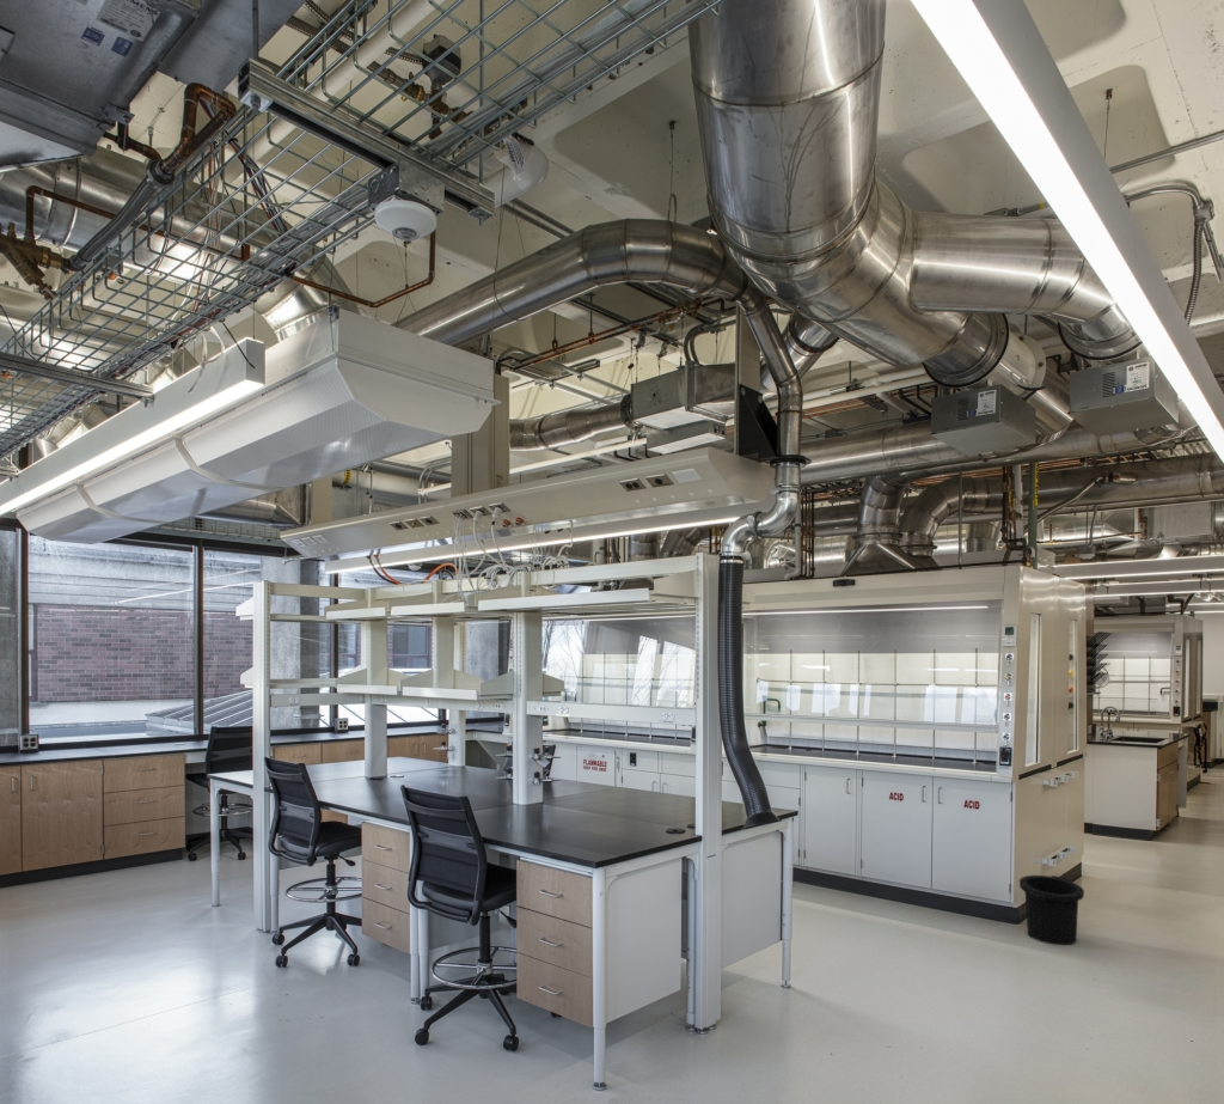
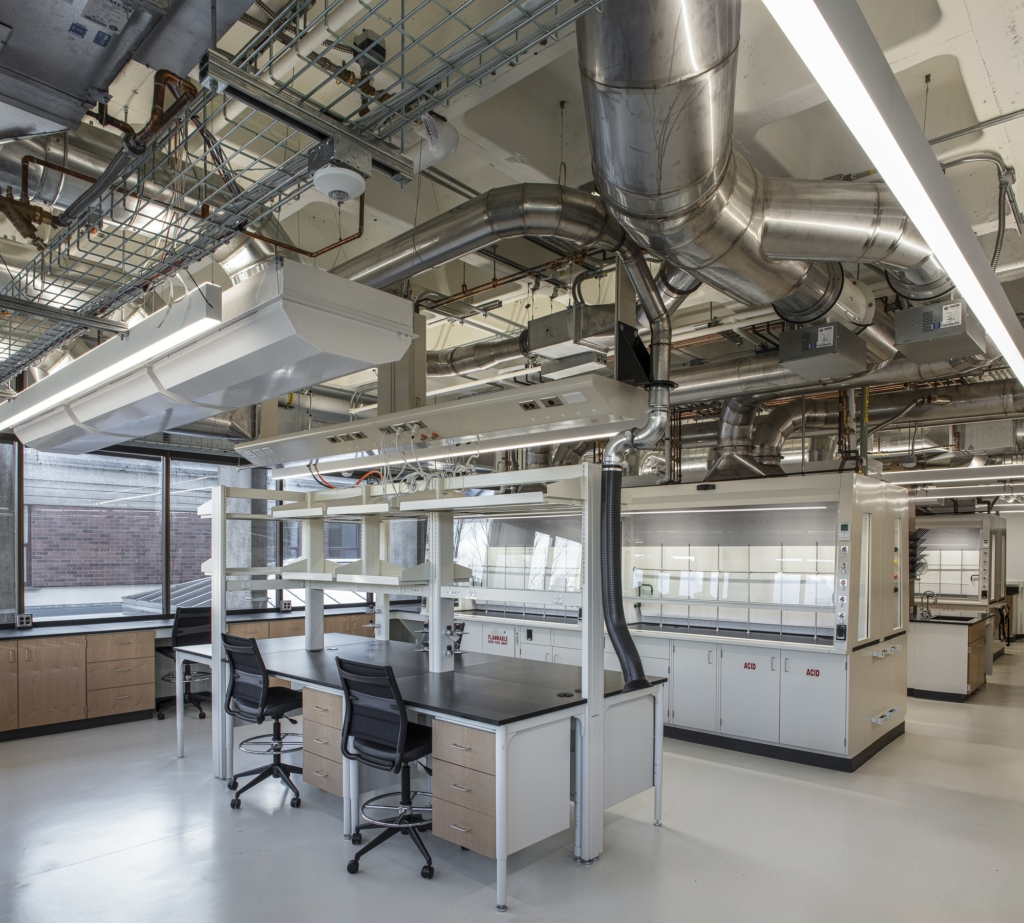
- trash can (1051, 910)
